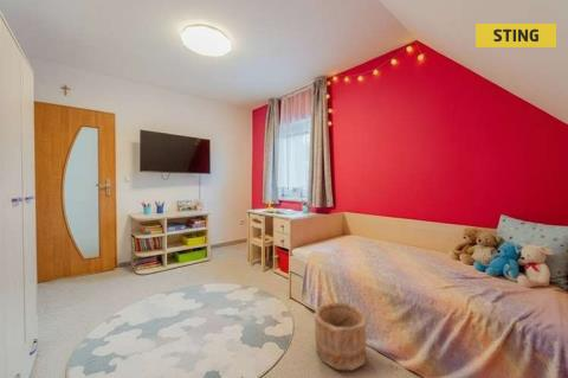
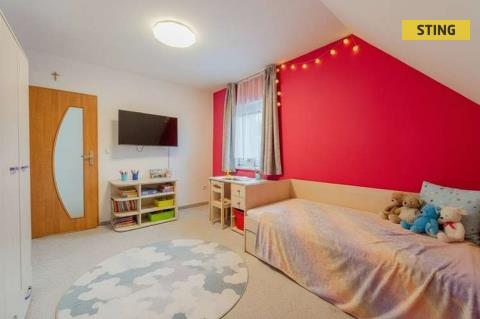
- wooden bucket (340, 333)
